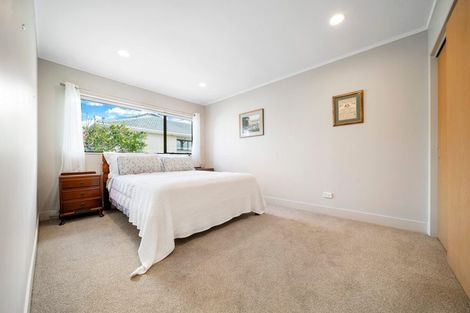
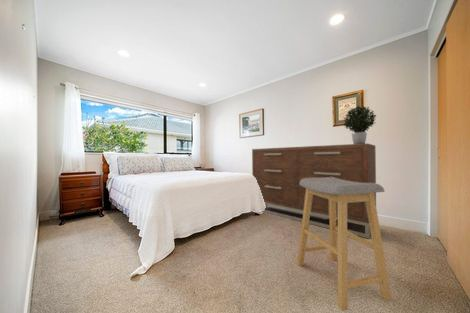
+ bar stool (336, 229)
+ dresser (304, 178)
+ potted plant (358, 125)
